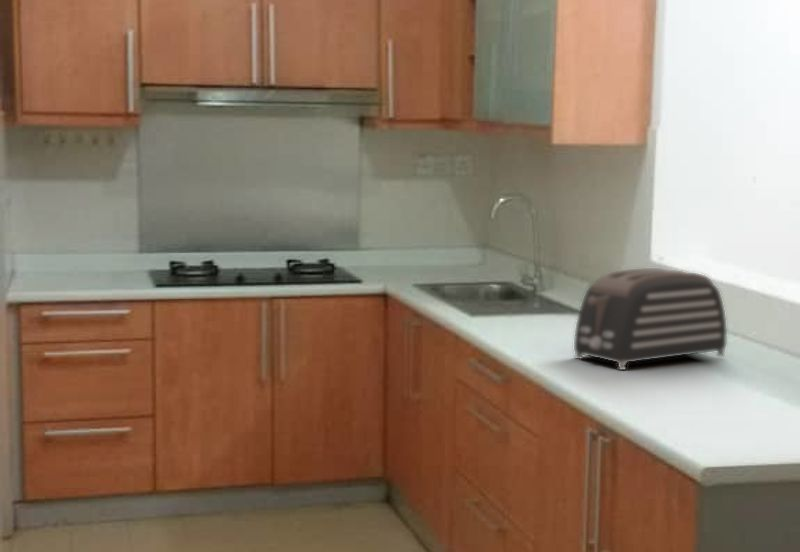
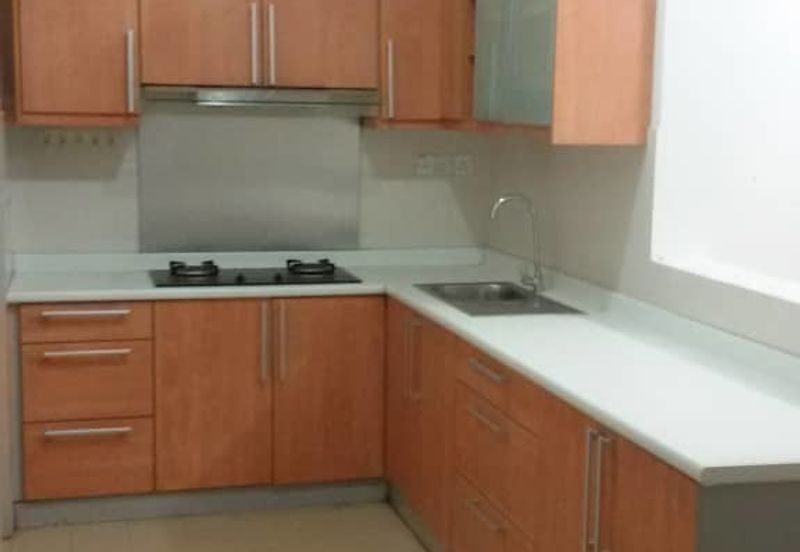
- toaster (648, 314)
